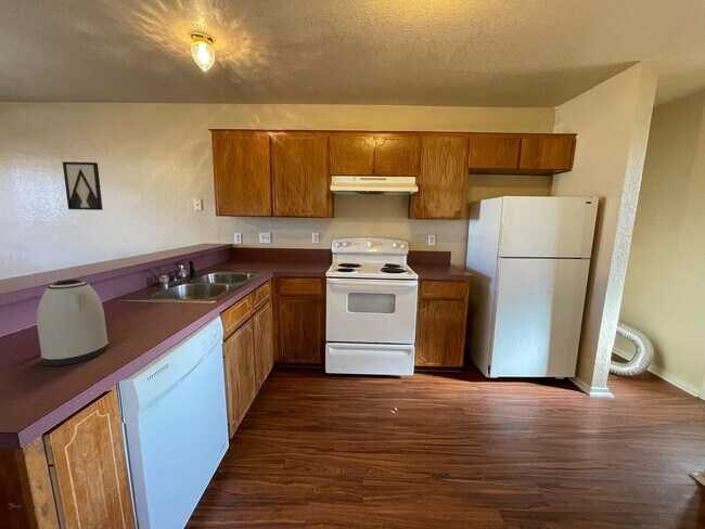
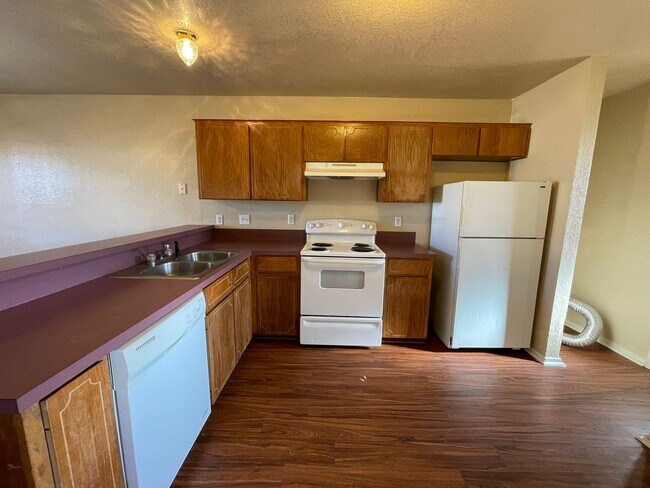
- wall art (82, 185)
- kettle (69, 315)
